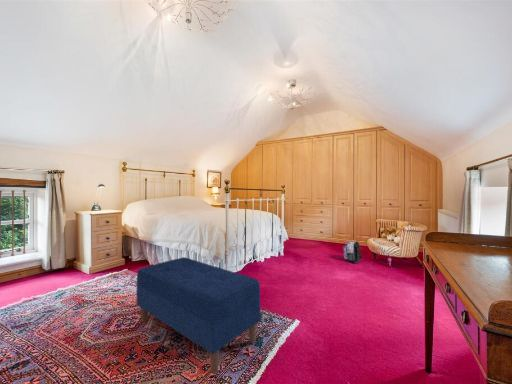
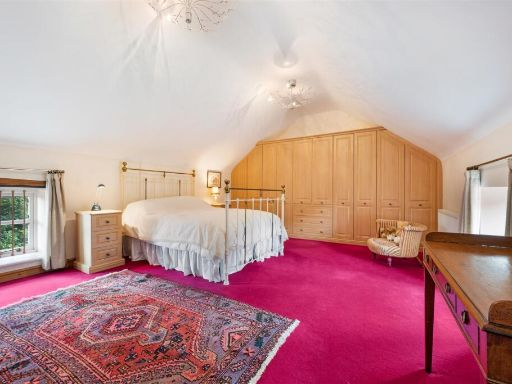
- bench (194, 302)
- backpack (352, 250)
